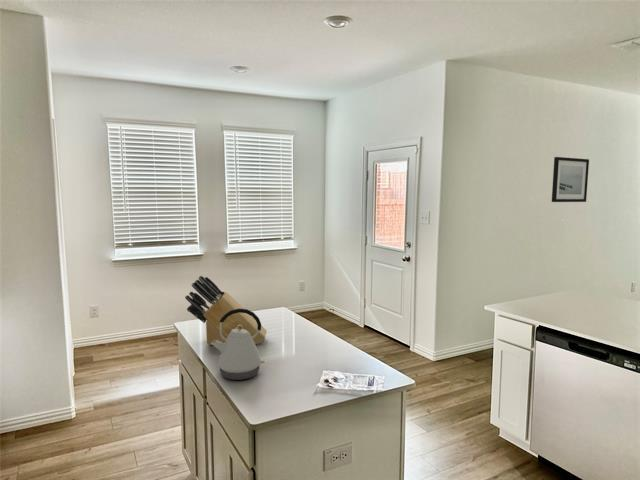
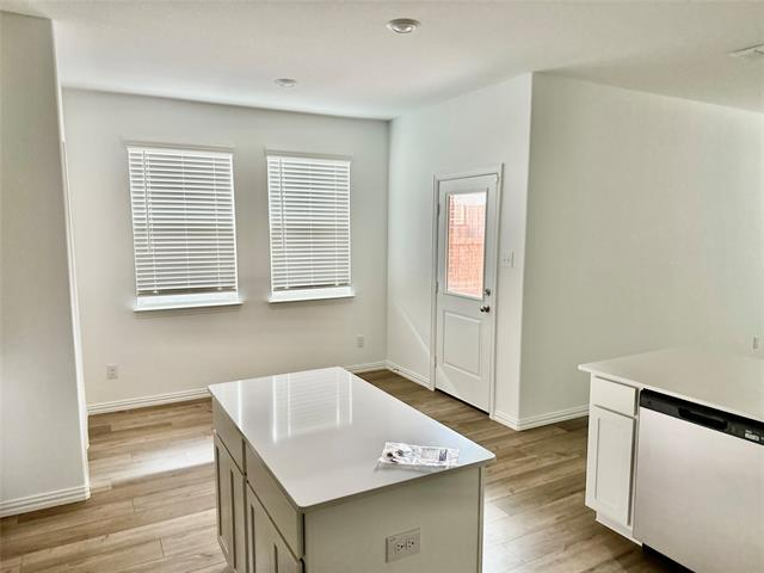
- kettle (237, 341)
- wall art (570, 180)
- knife block (226, 308)
